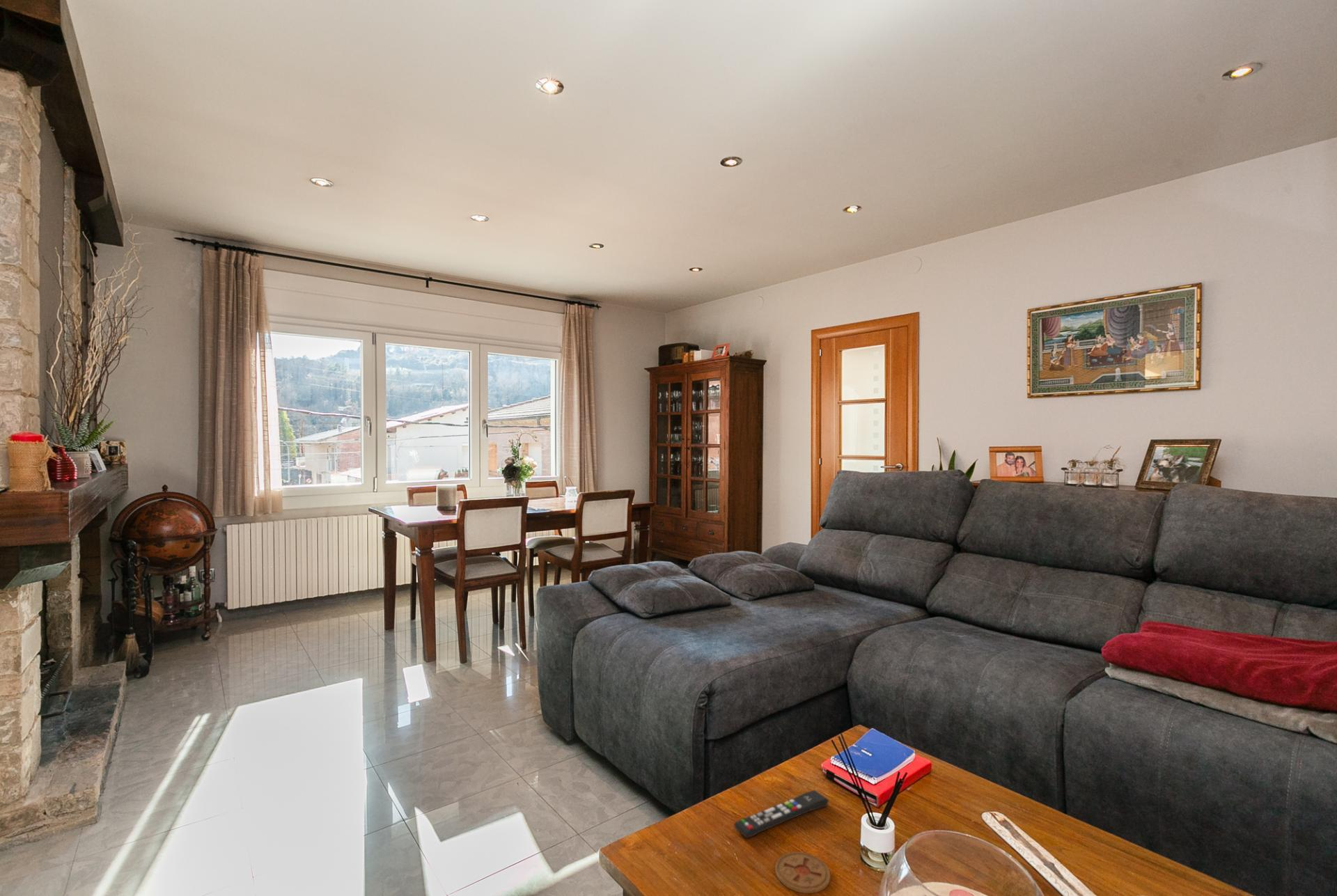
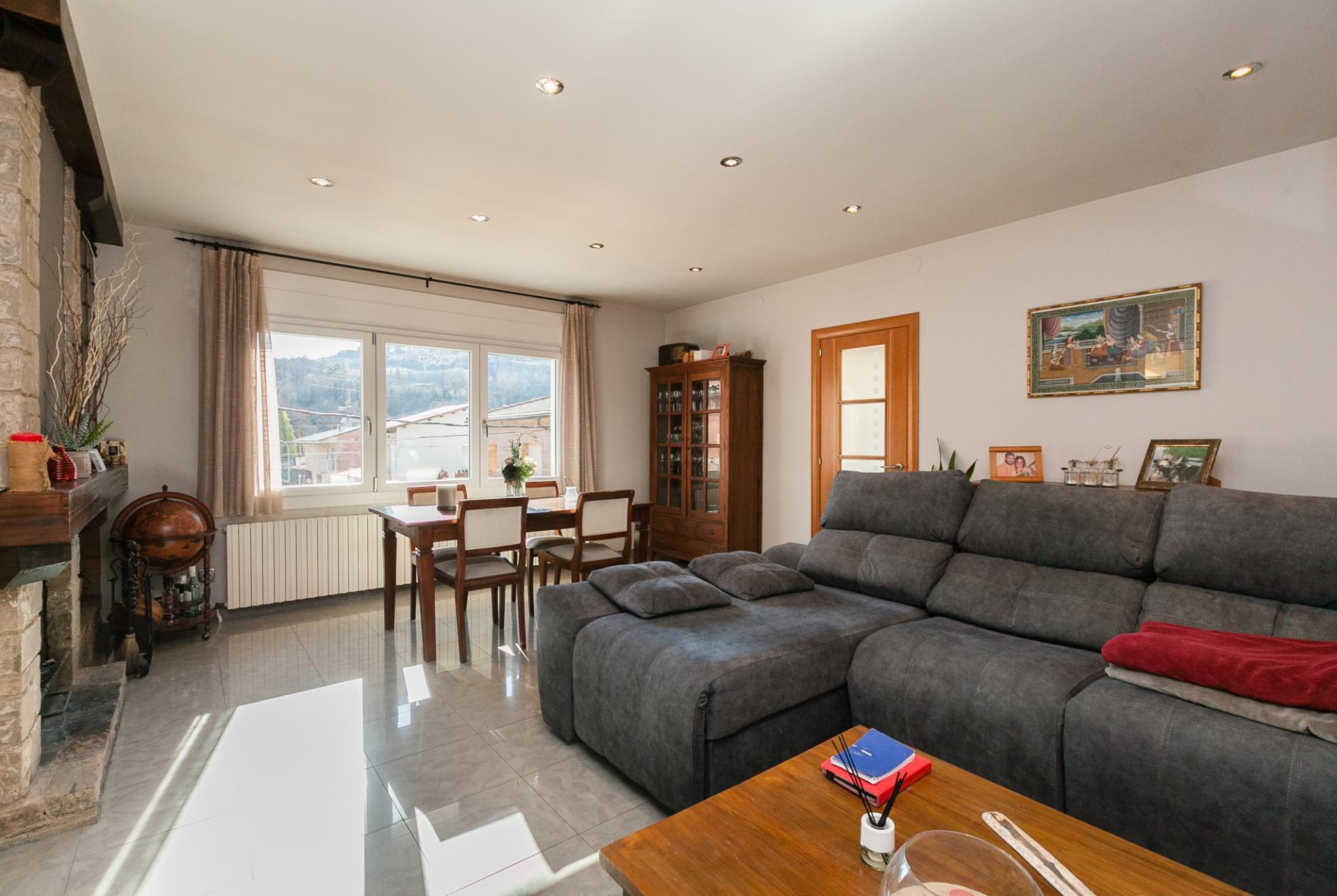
- remote control (783, 812)
- coaster (802, 872)
